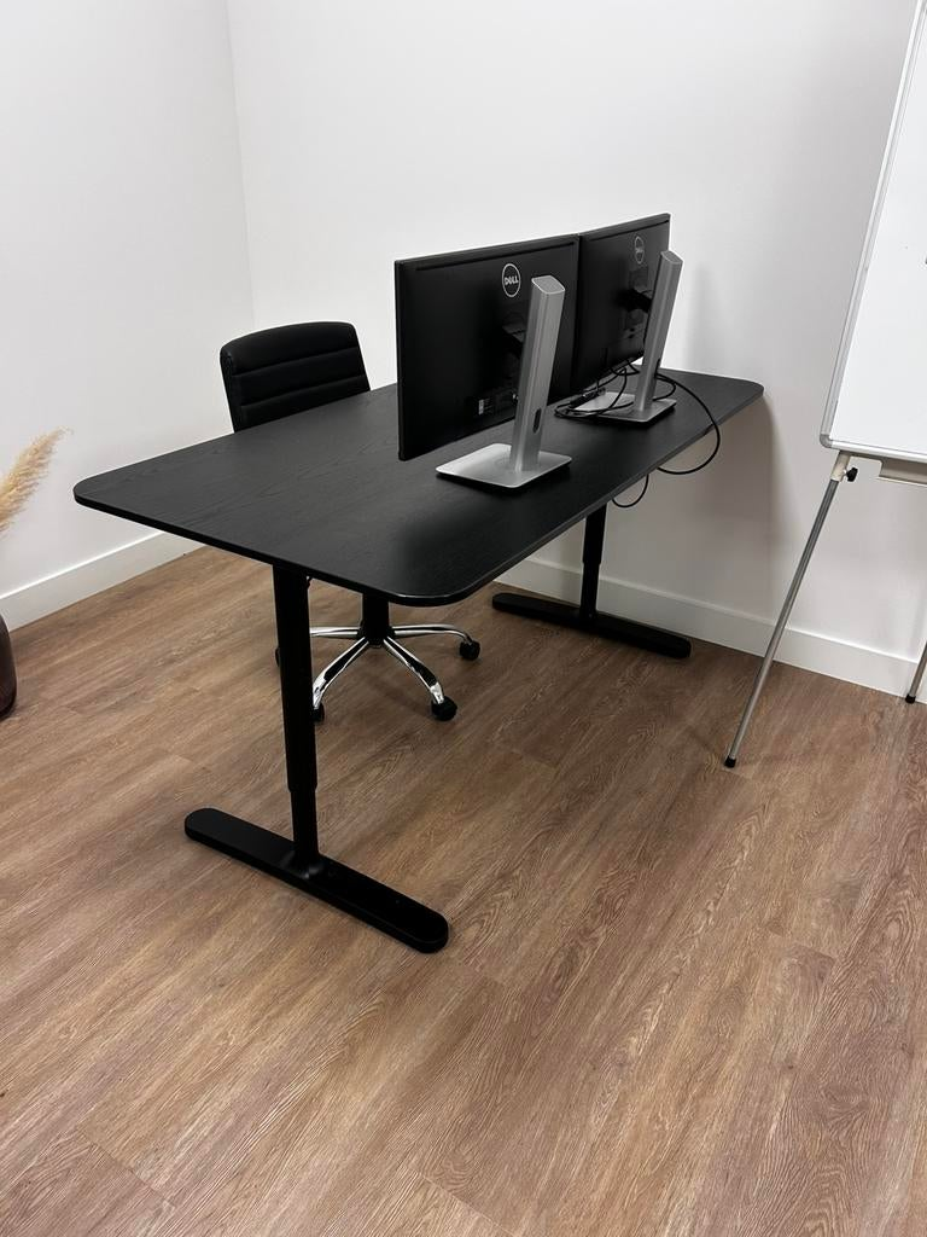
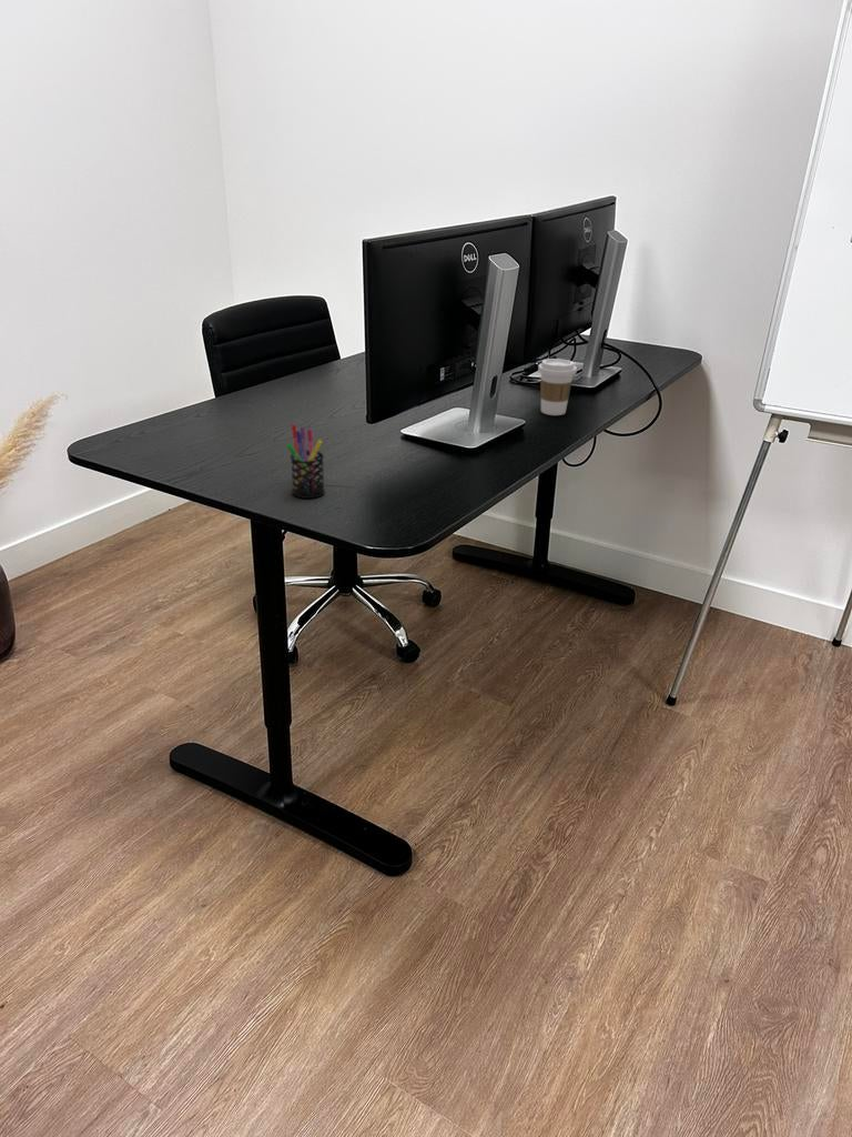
+ pen holder (303, 461)
+ coffee cup (555, 386)
